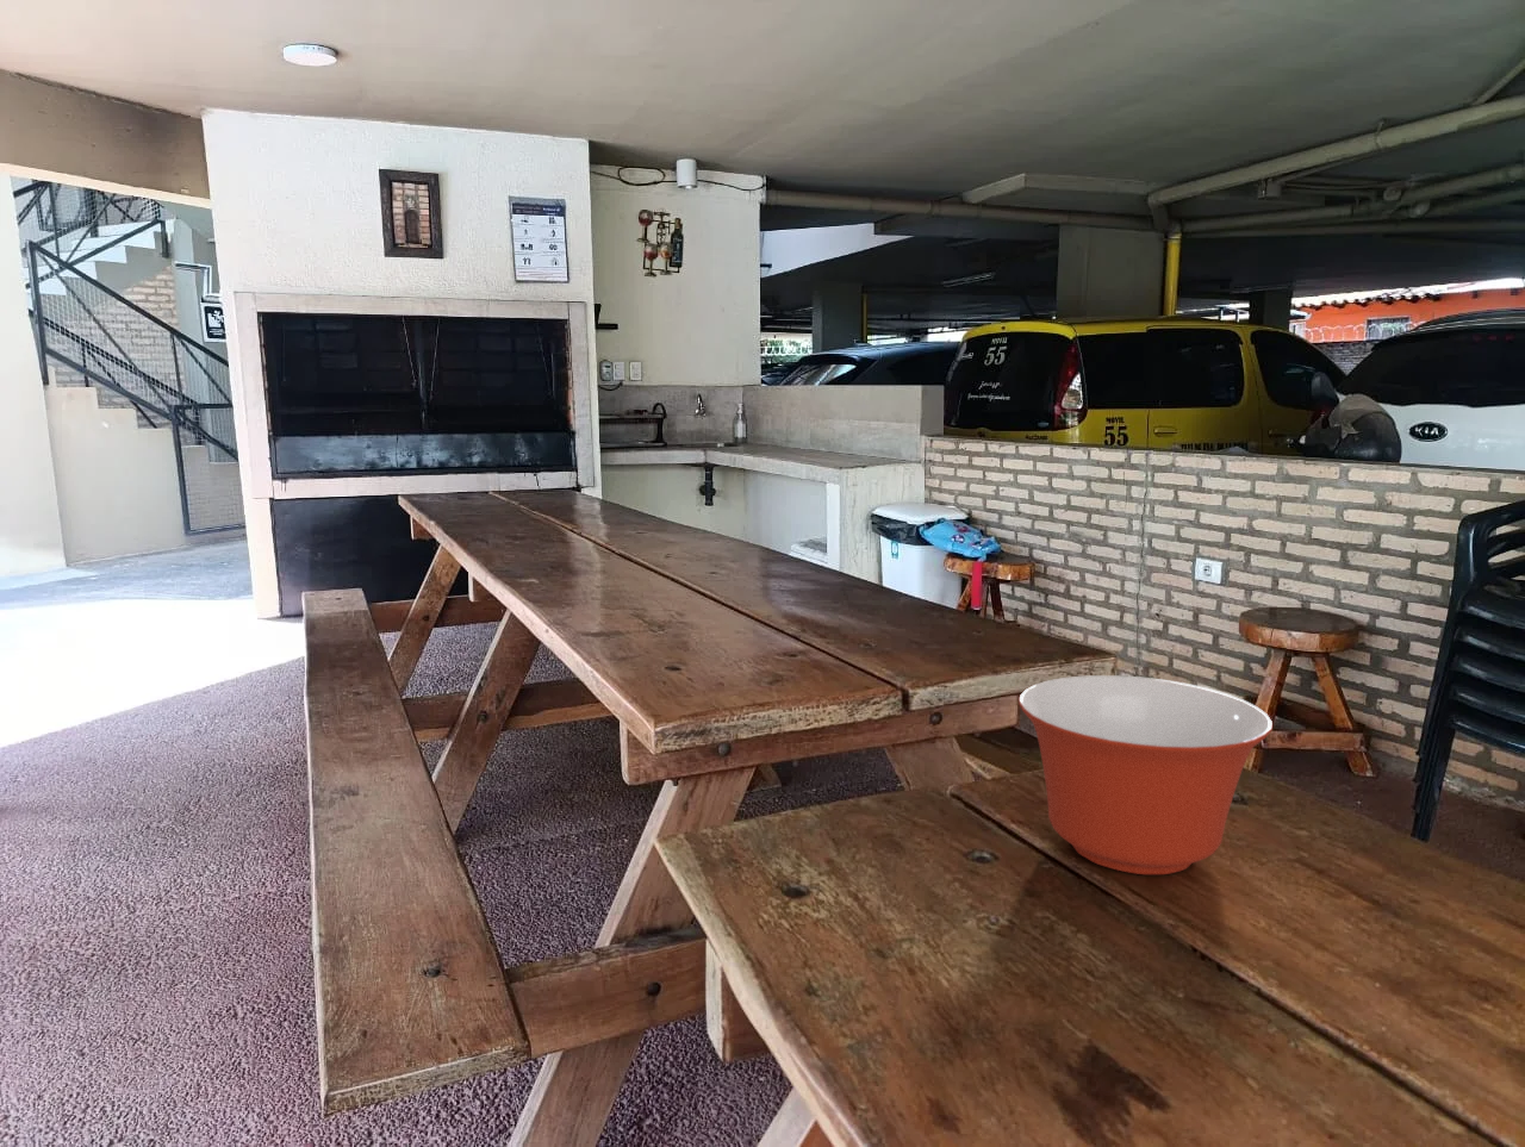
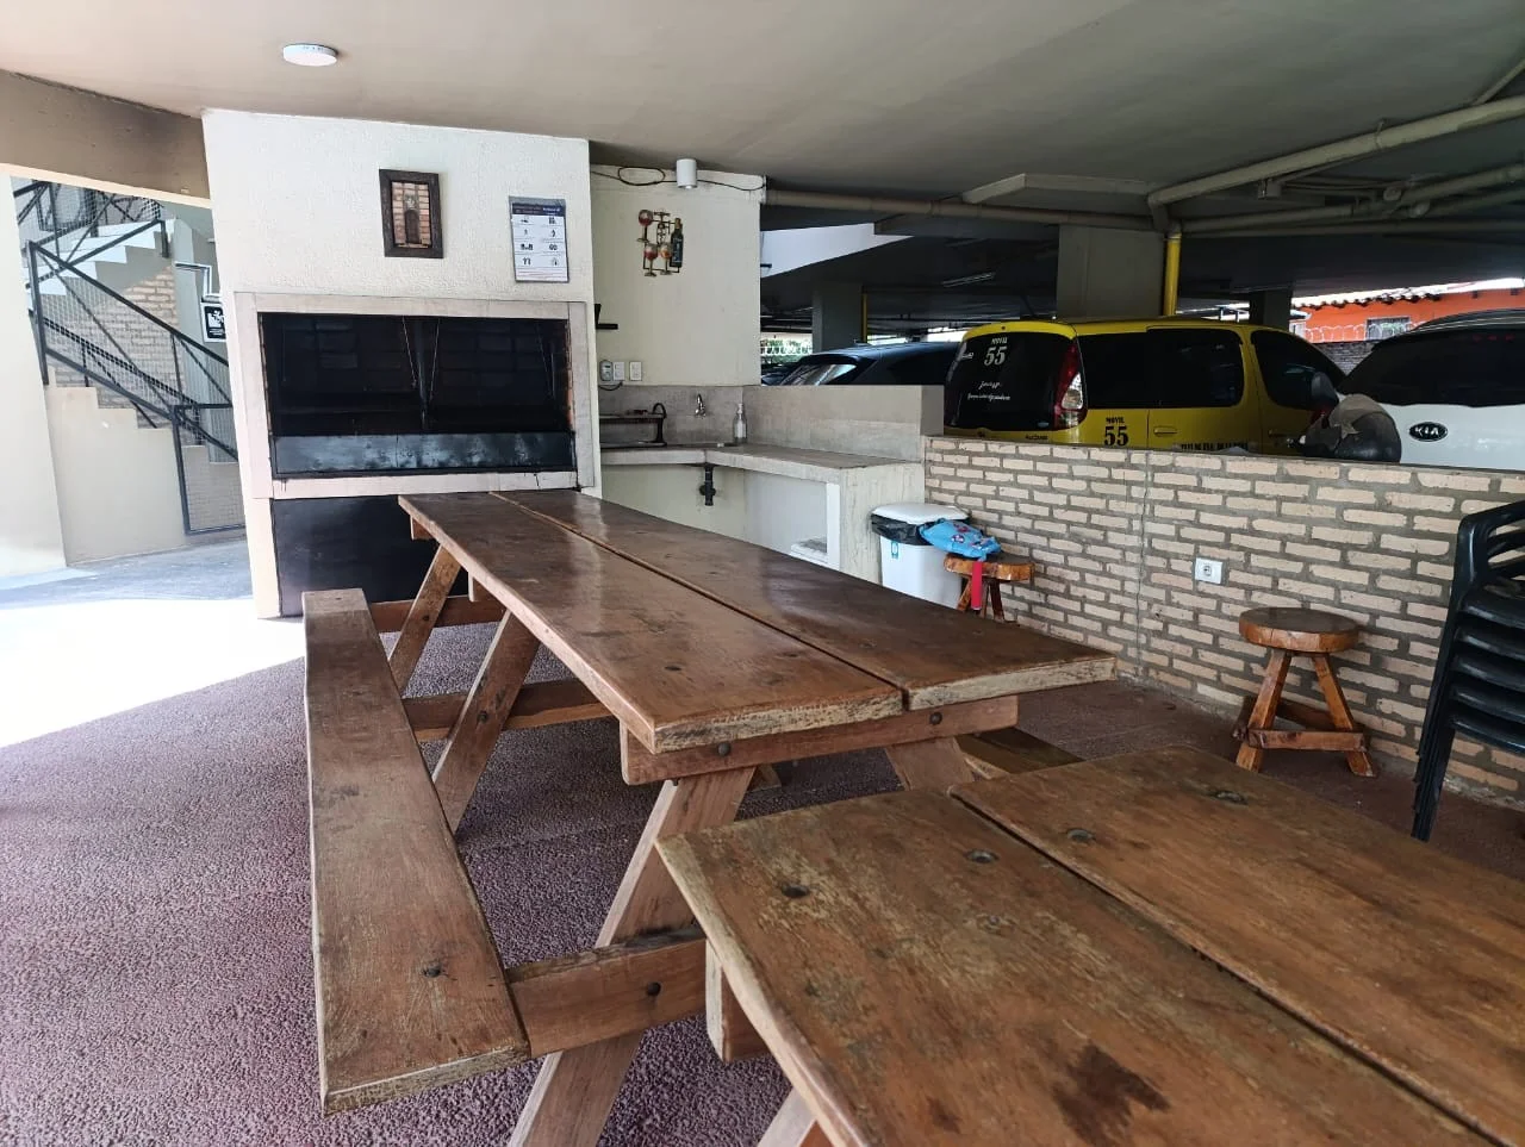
- mixing bowl (1136, 778)
